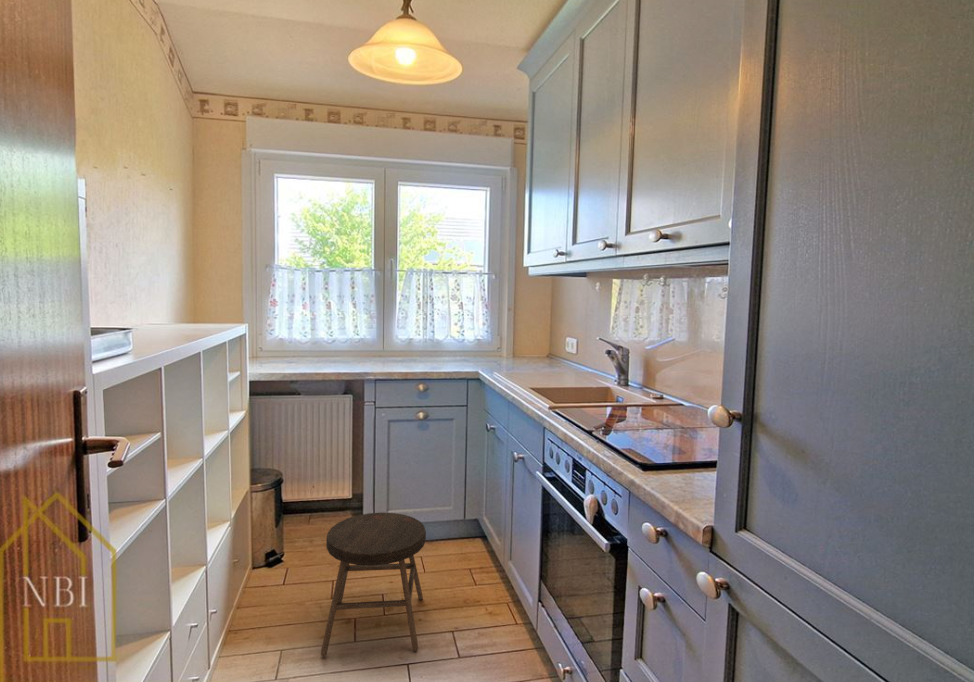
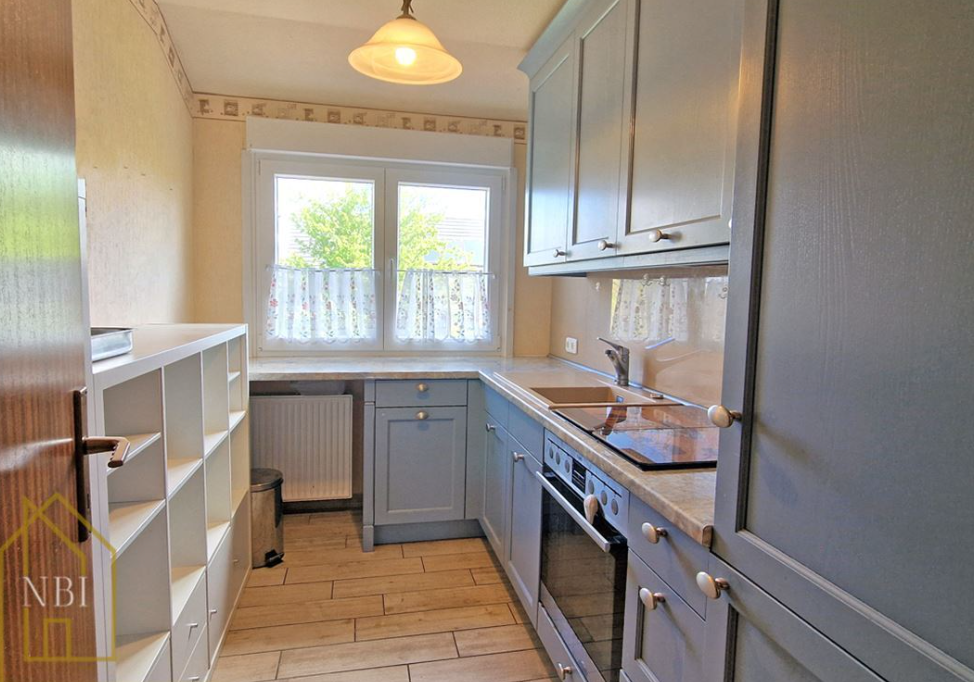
- stool (376, 569)
